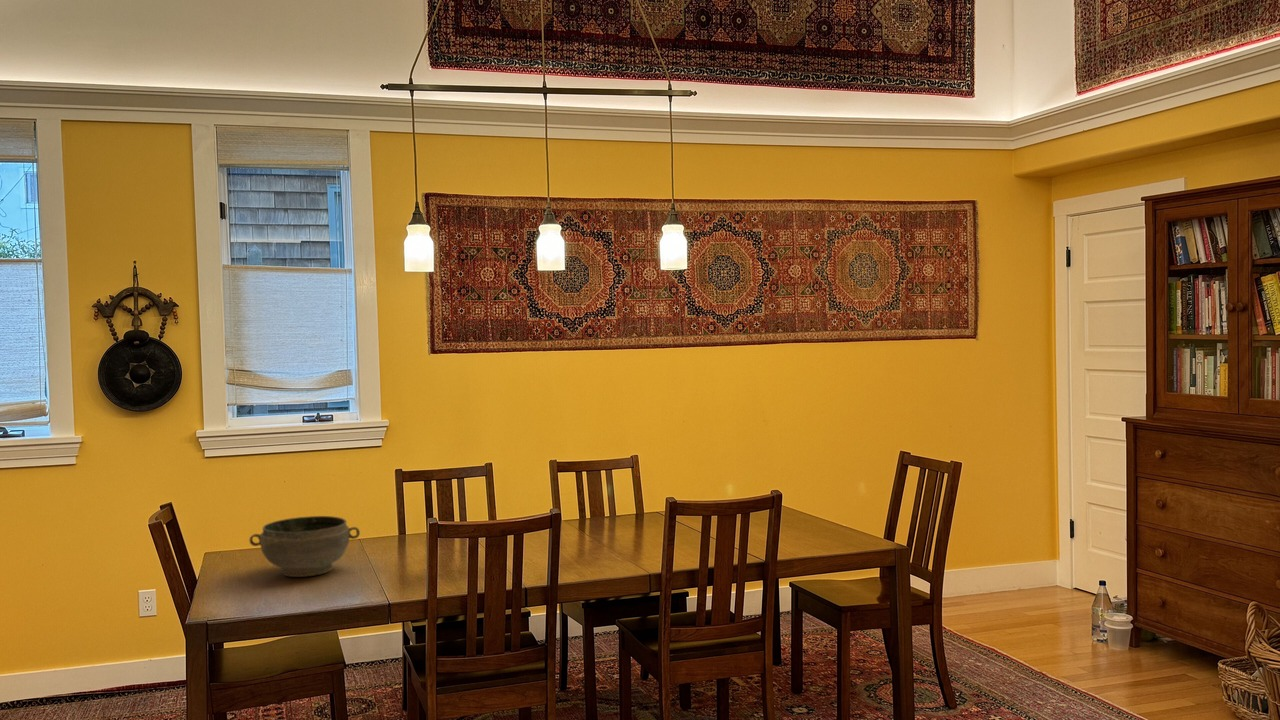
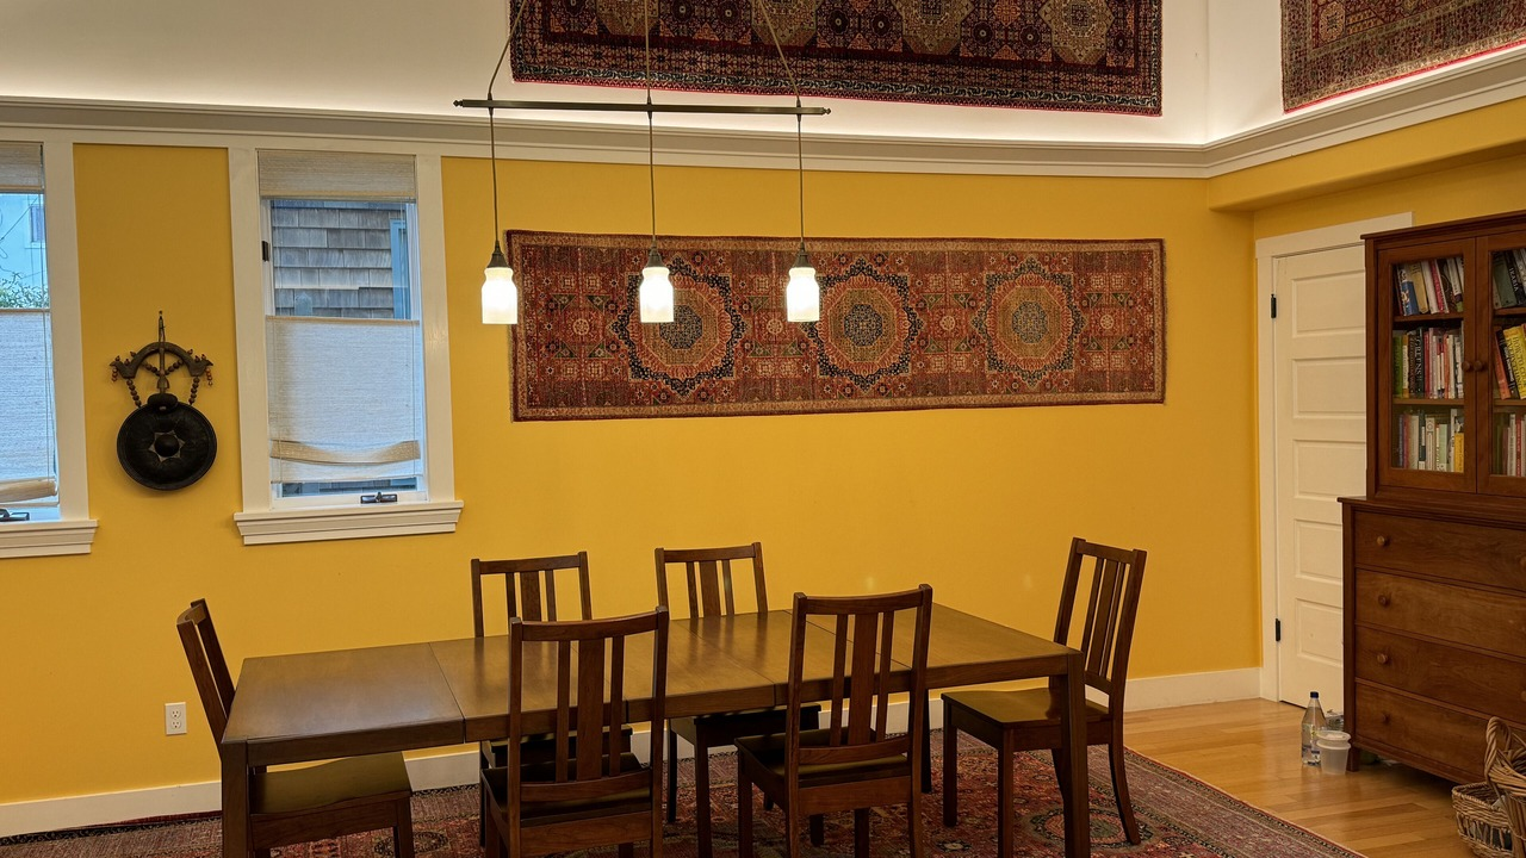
- bowl (305, 547)
